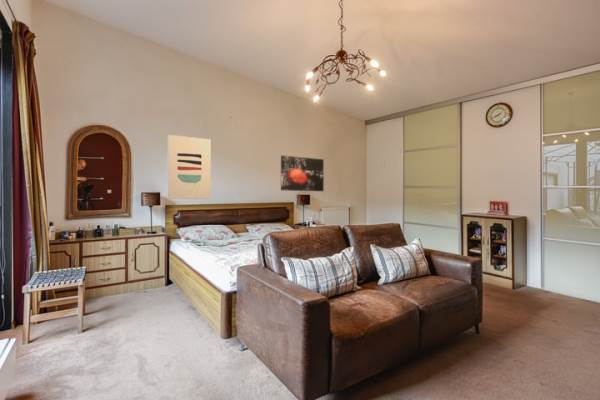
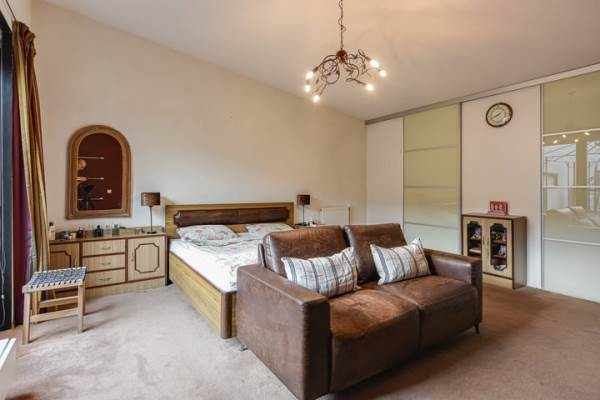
- wall art (189, 168)
- wall art (303, 174)
